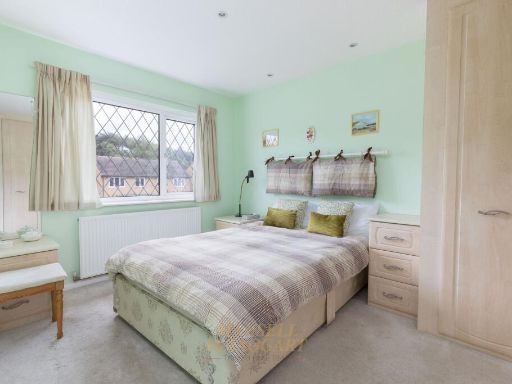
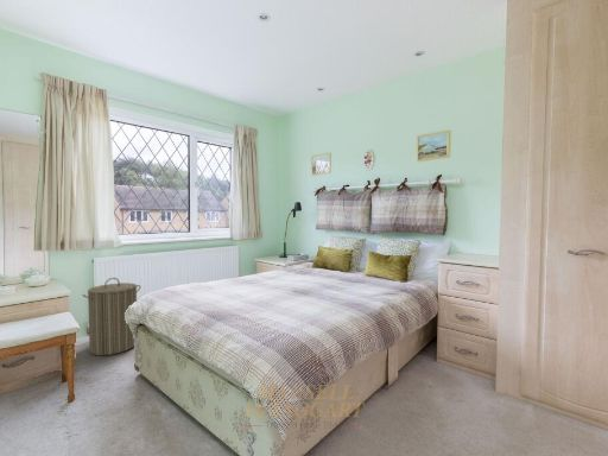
+ laundry hamper (113, 312)
